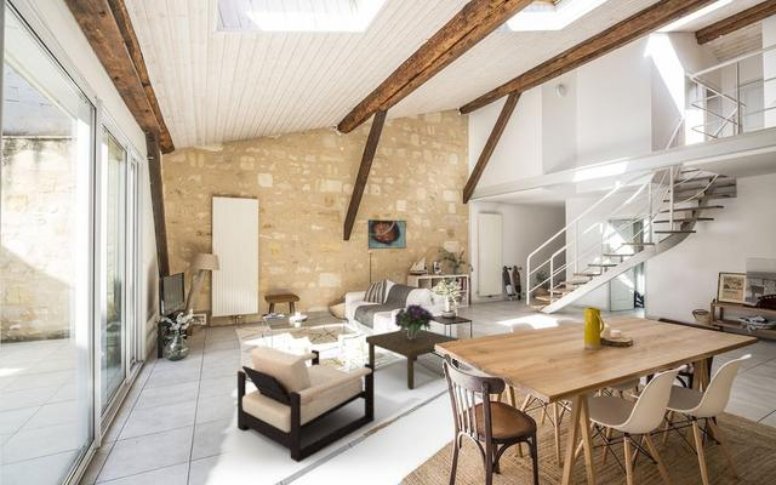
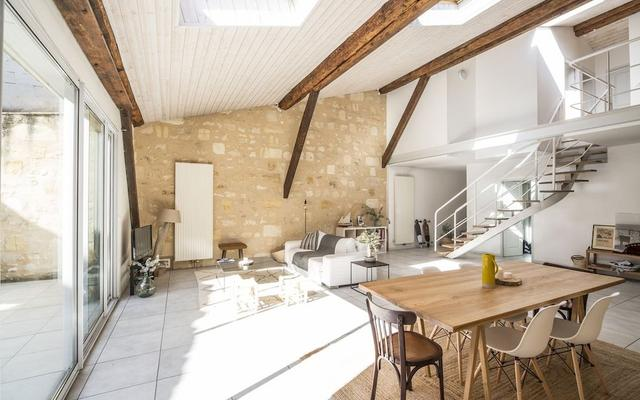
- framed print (387, 234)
- bouquet (413, 321)
- armchair (303, 384)
- coffee table (412, 354)
